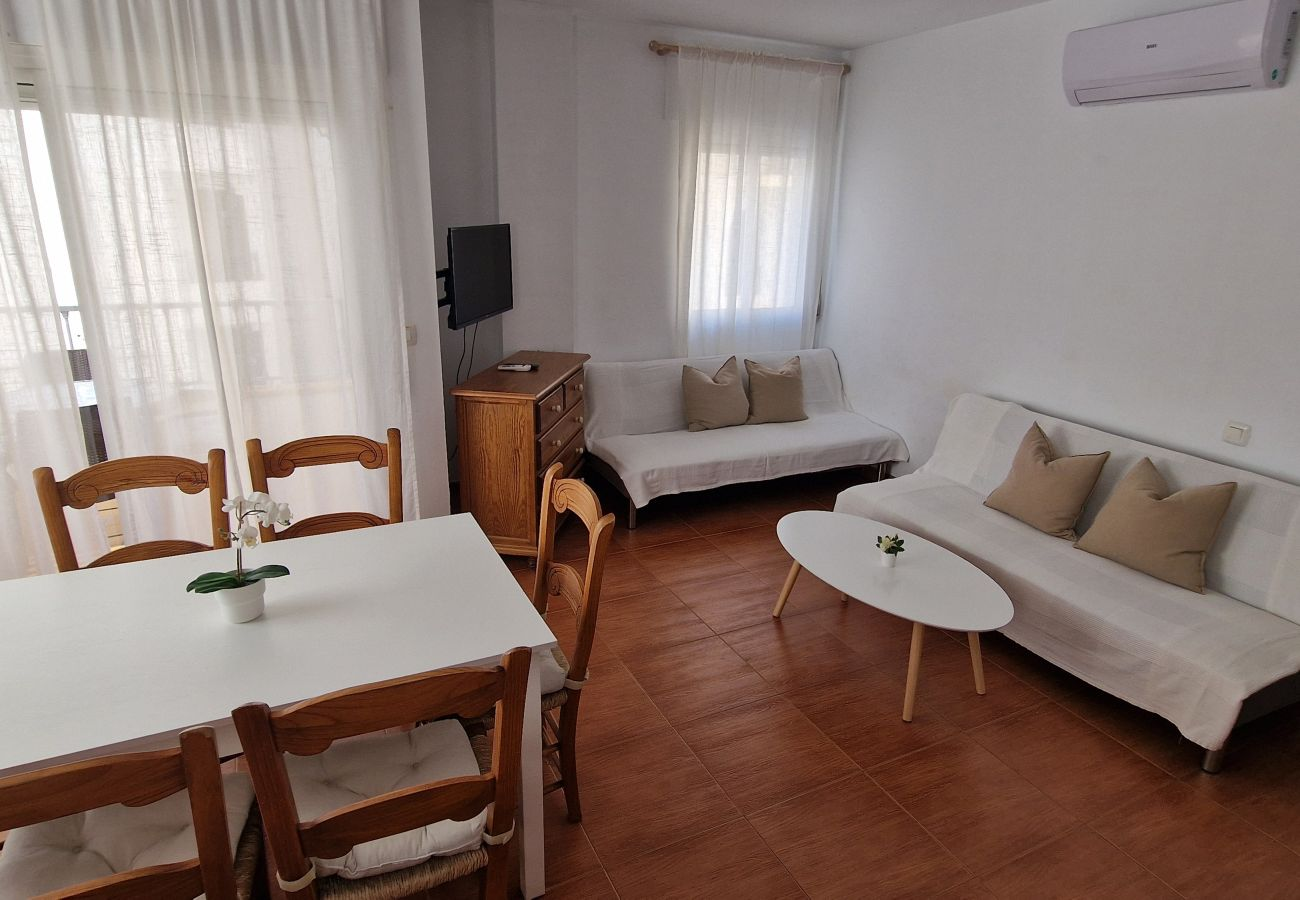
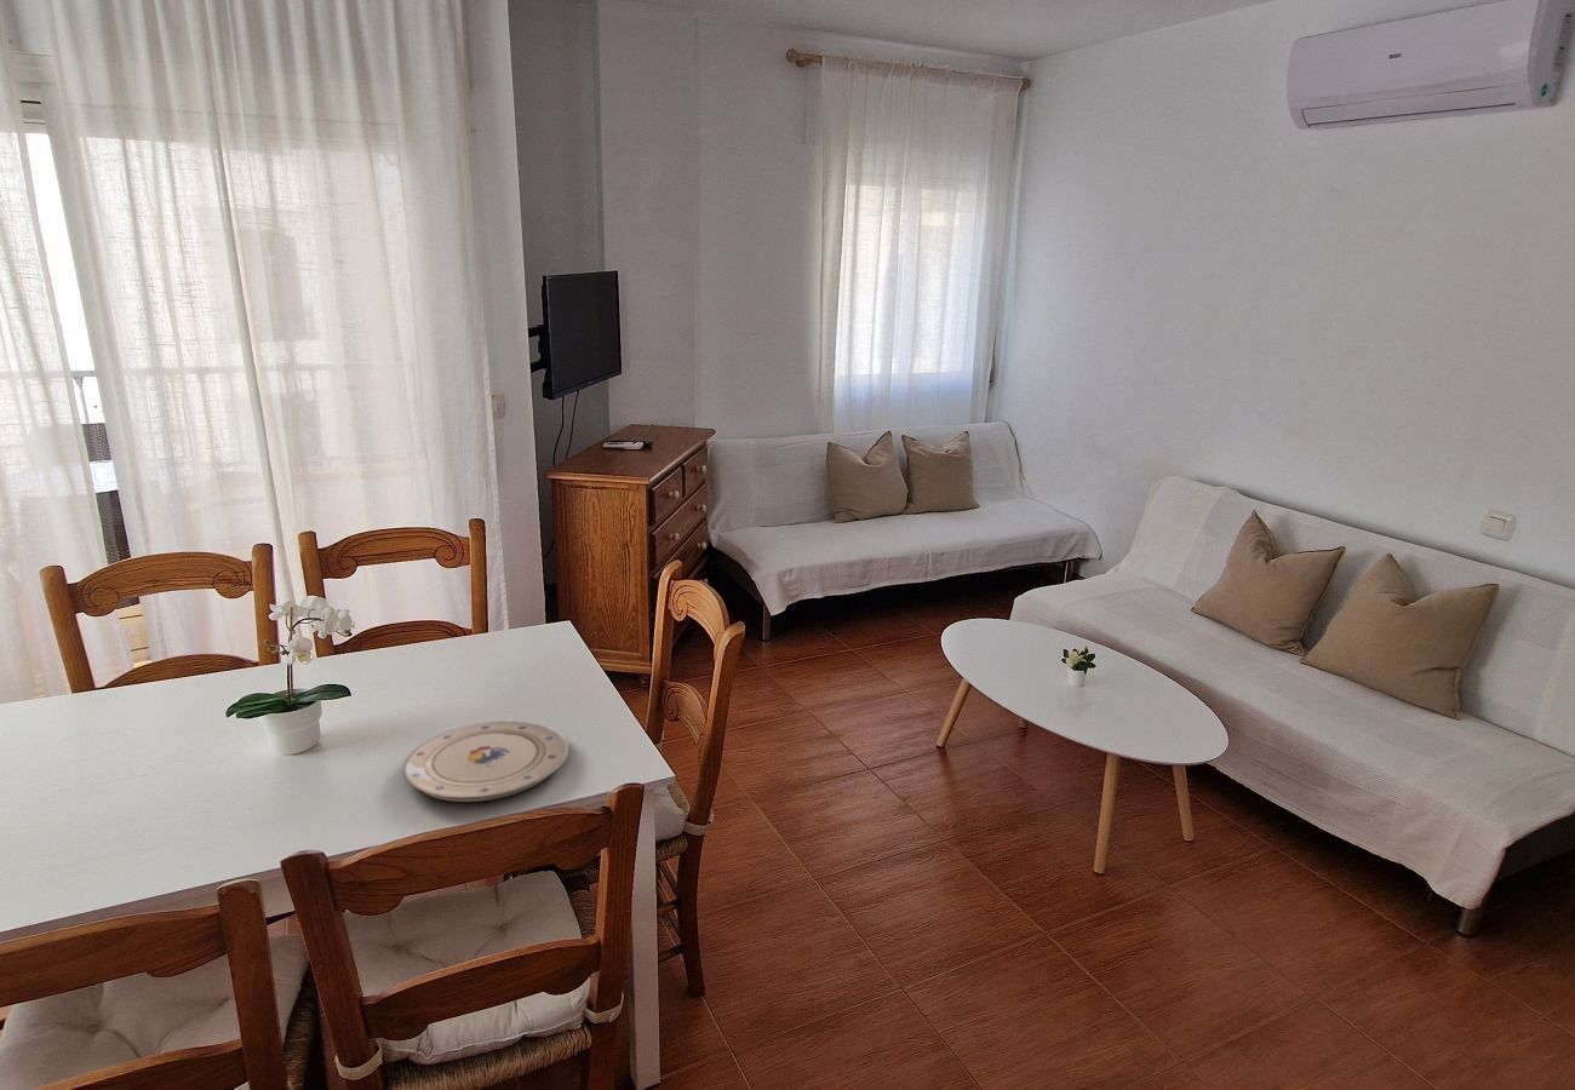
+ plate (488, 759)
